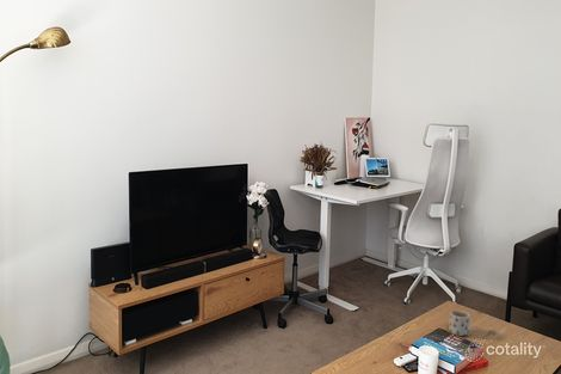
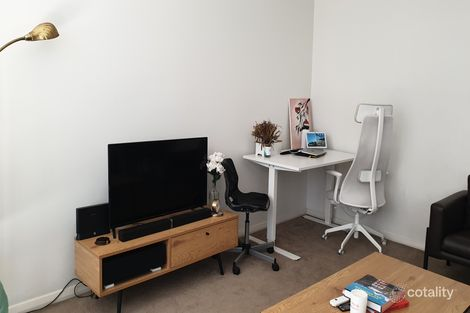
- mug (457, 321)
